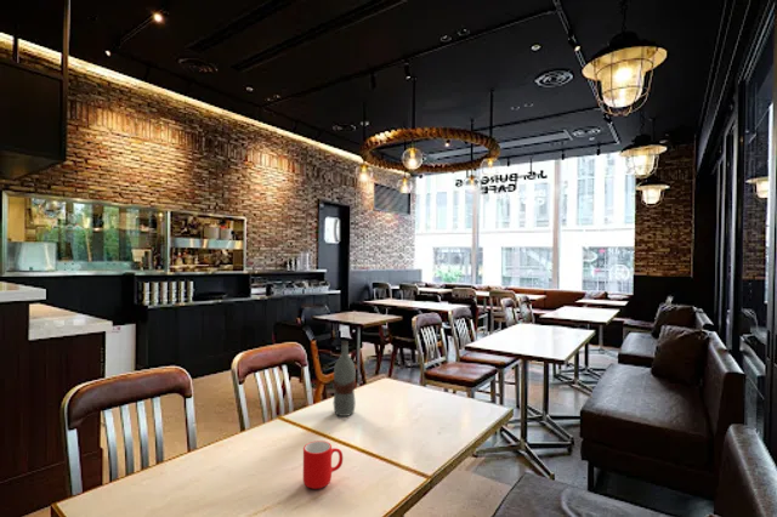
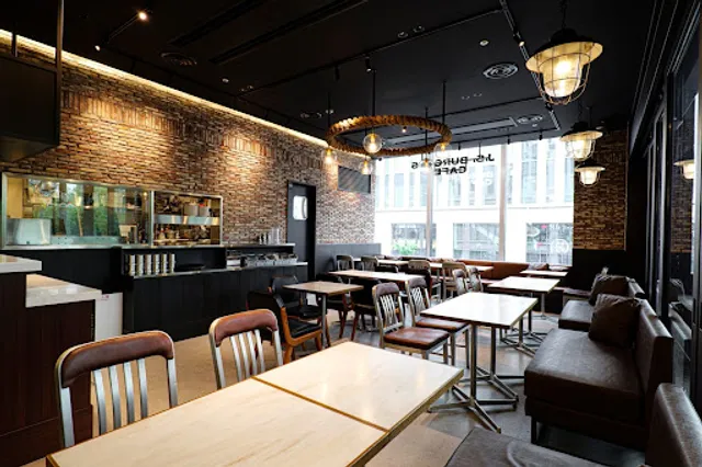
- cup (323, 462)
- bottle (344, 376)
